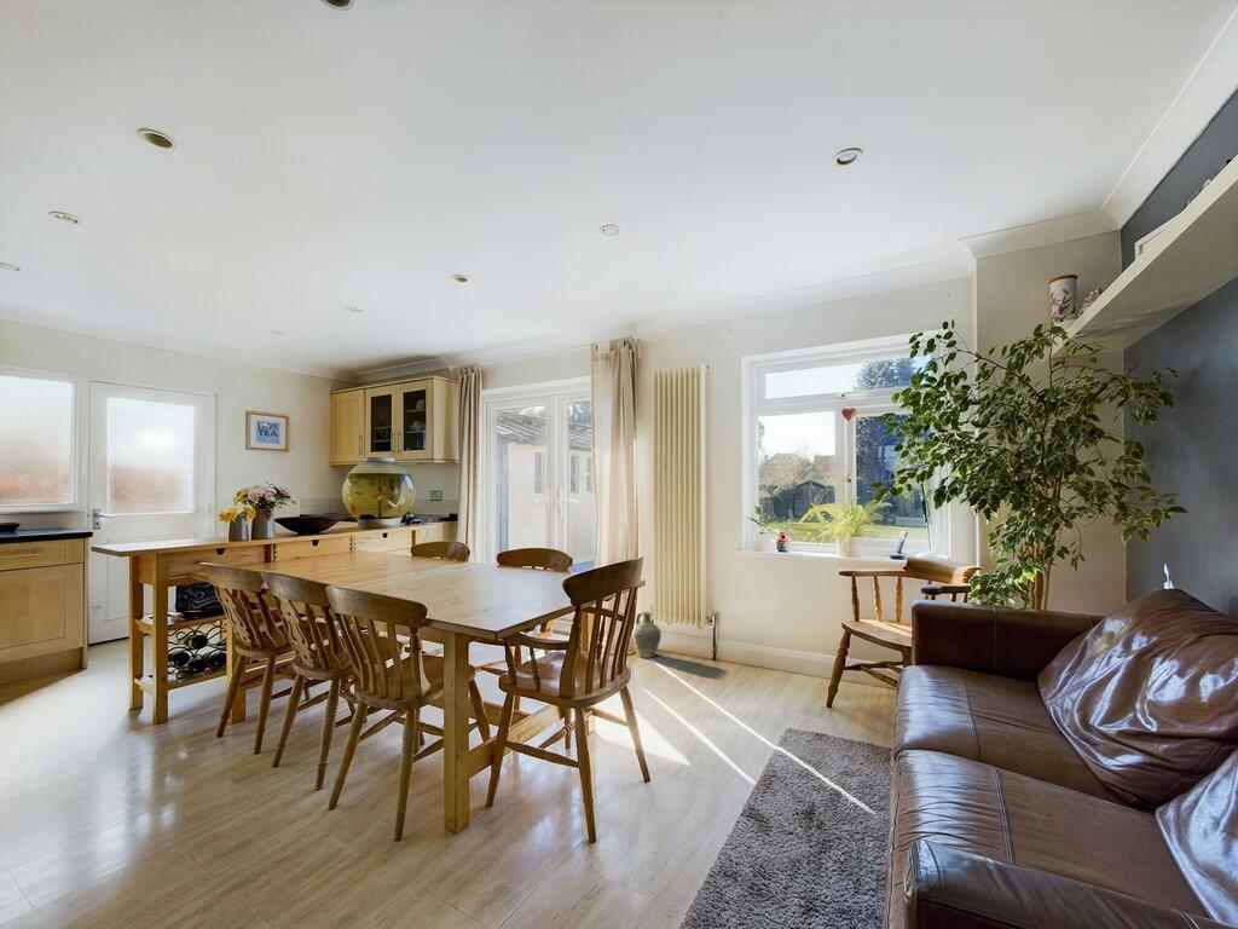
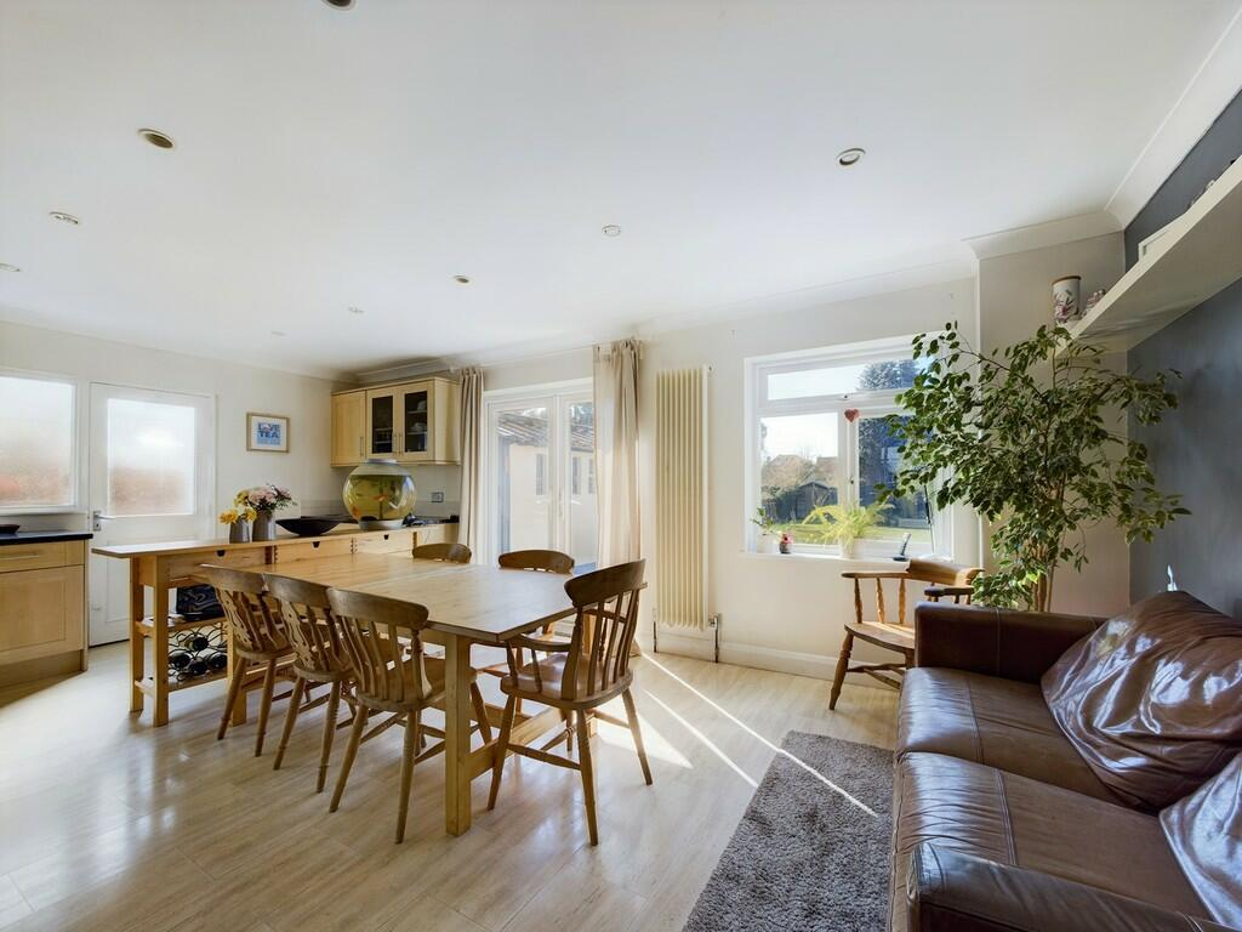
- ceramic jug (647, 634)
